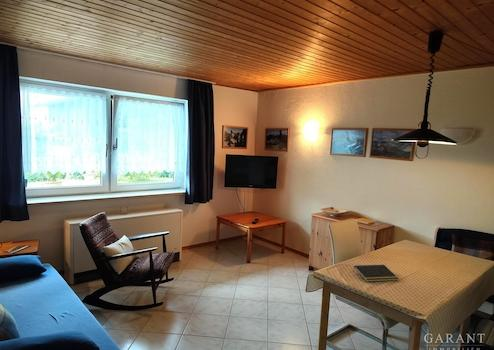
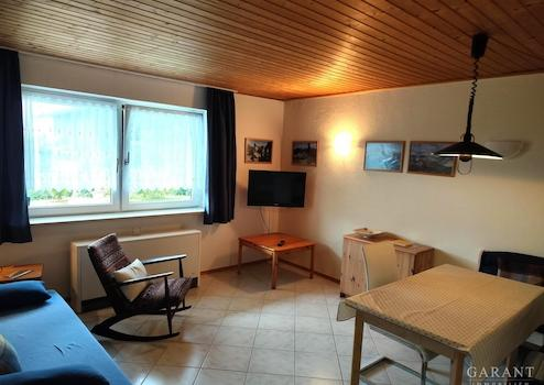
- notepad (375, 272)
